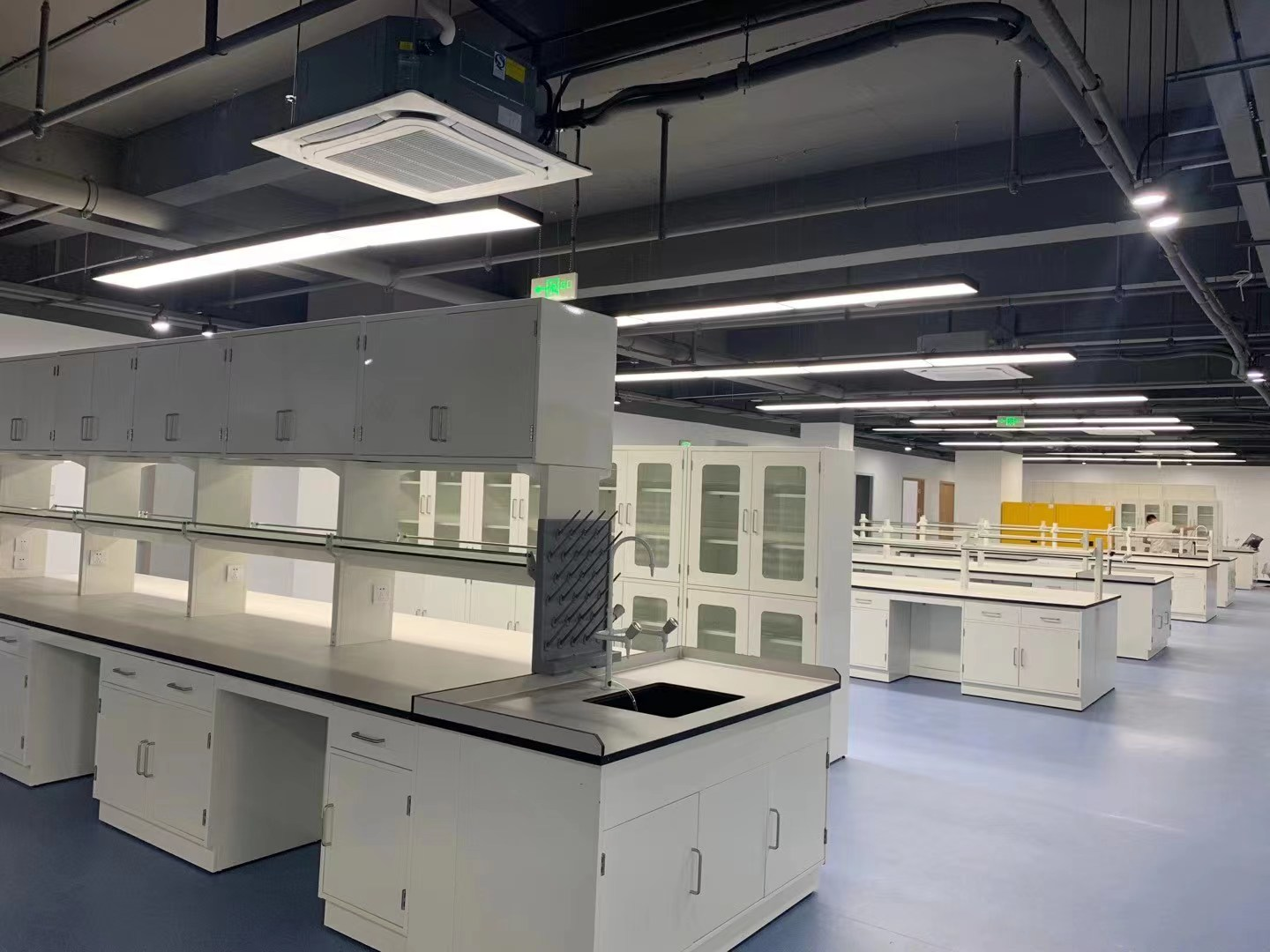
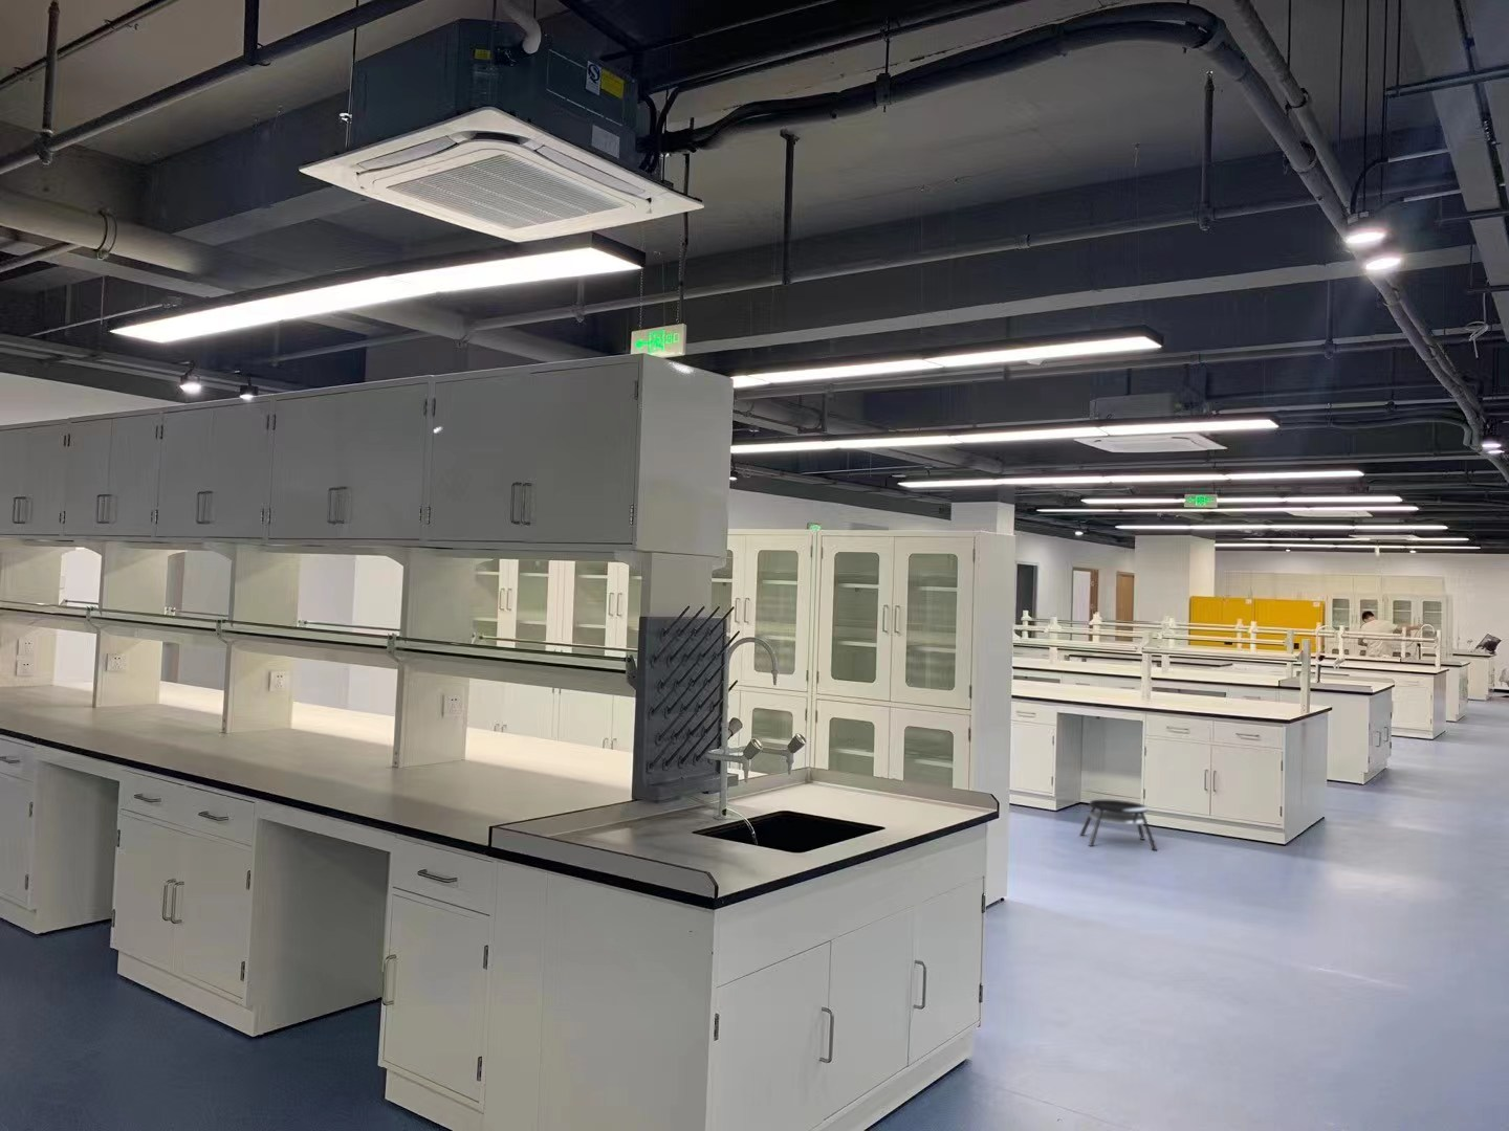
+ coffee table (1118, 823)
